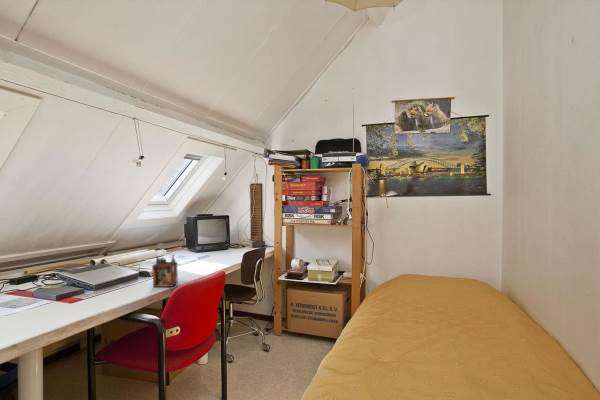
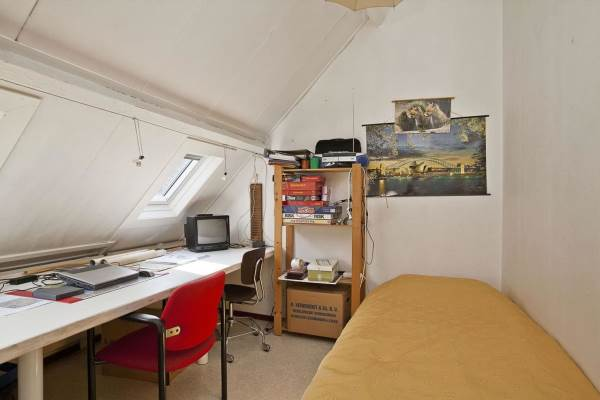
- desk organizer (165, 270)
